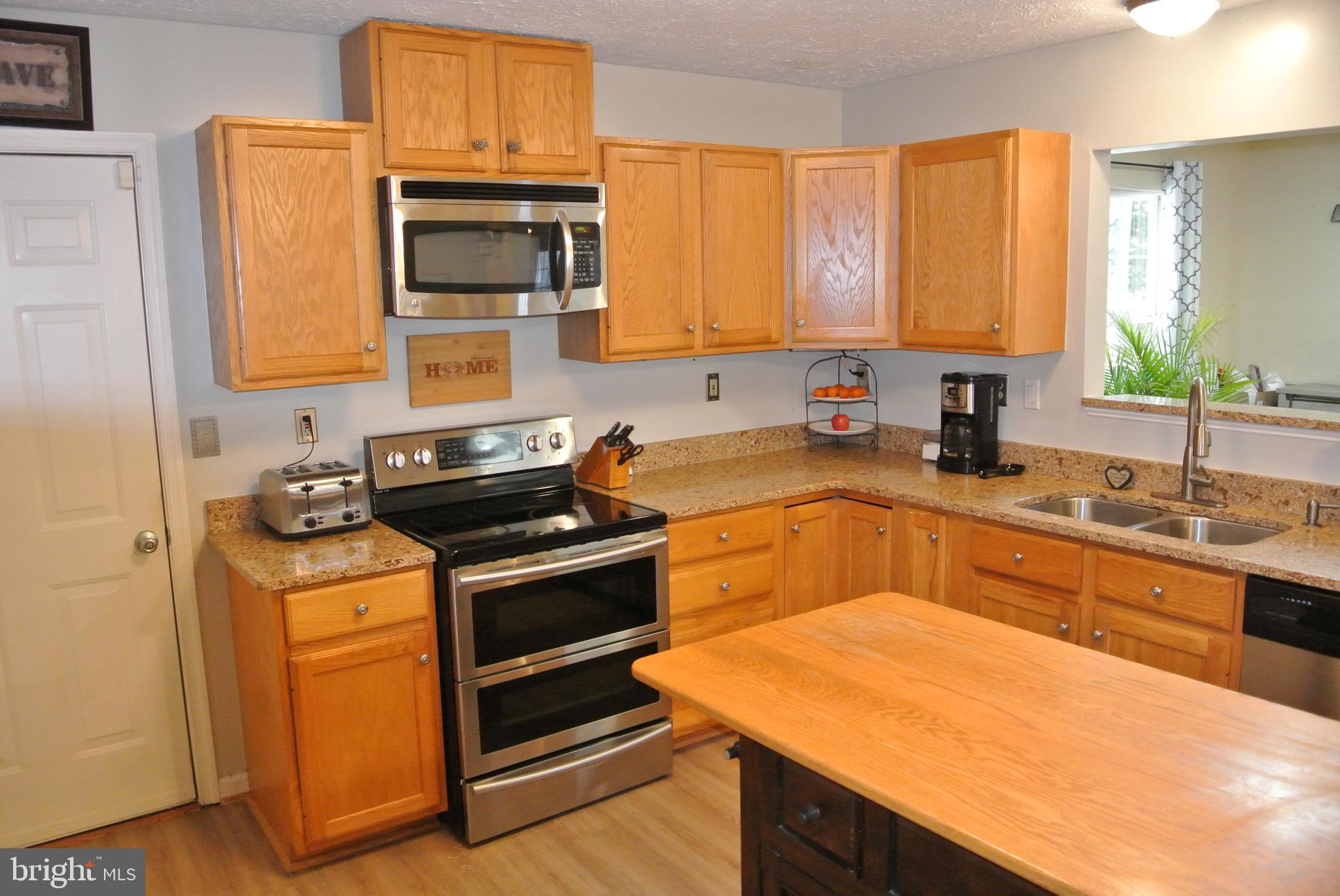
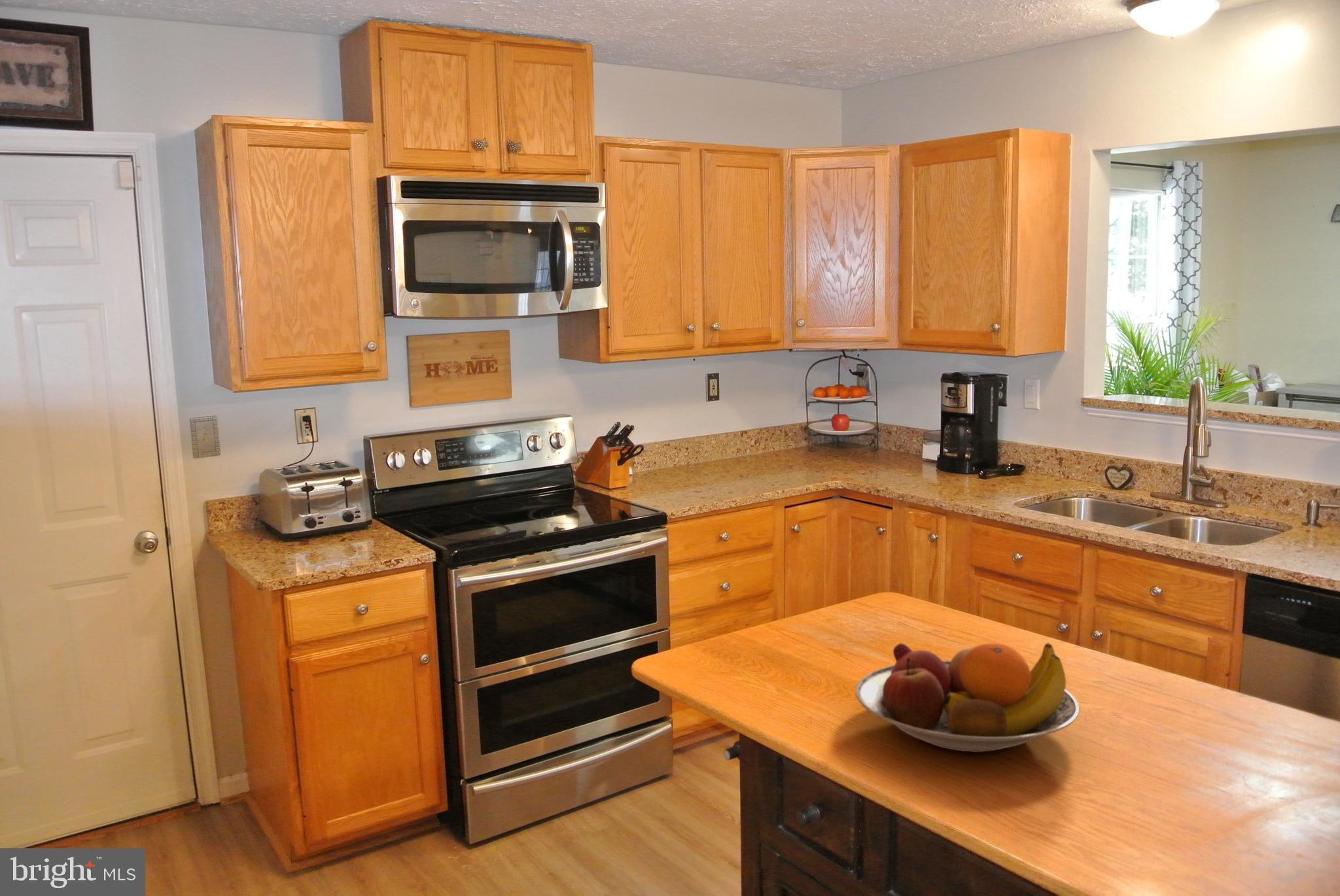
+ fruit bowl (964, 687)
